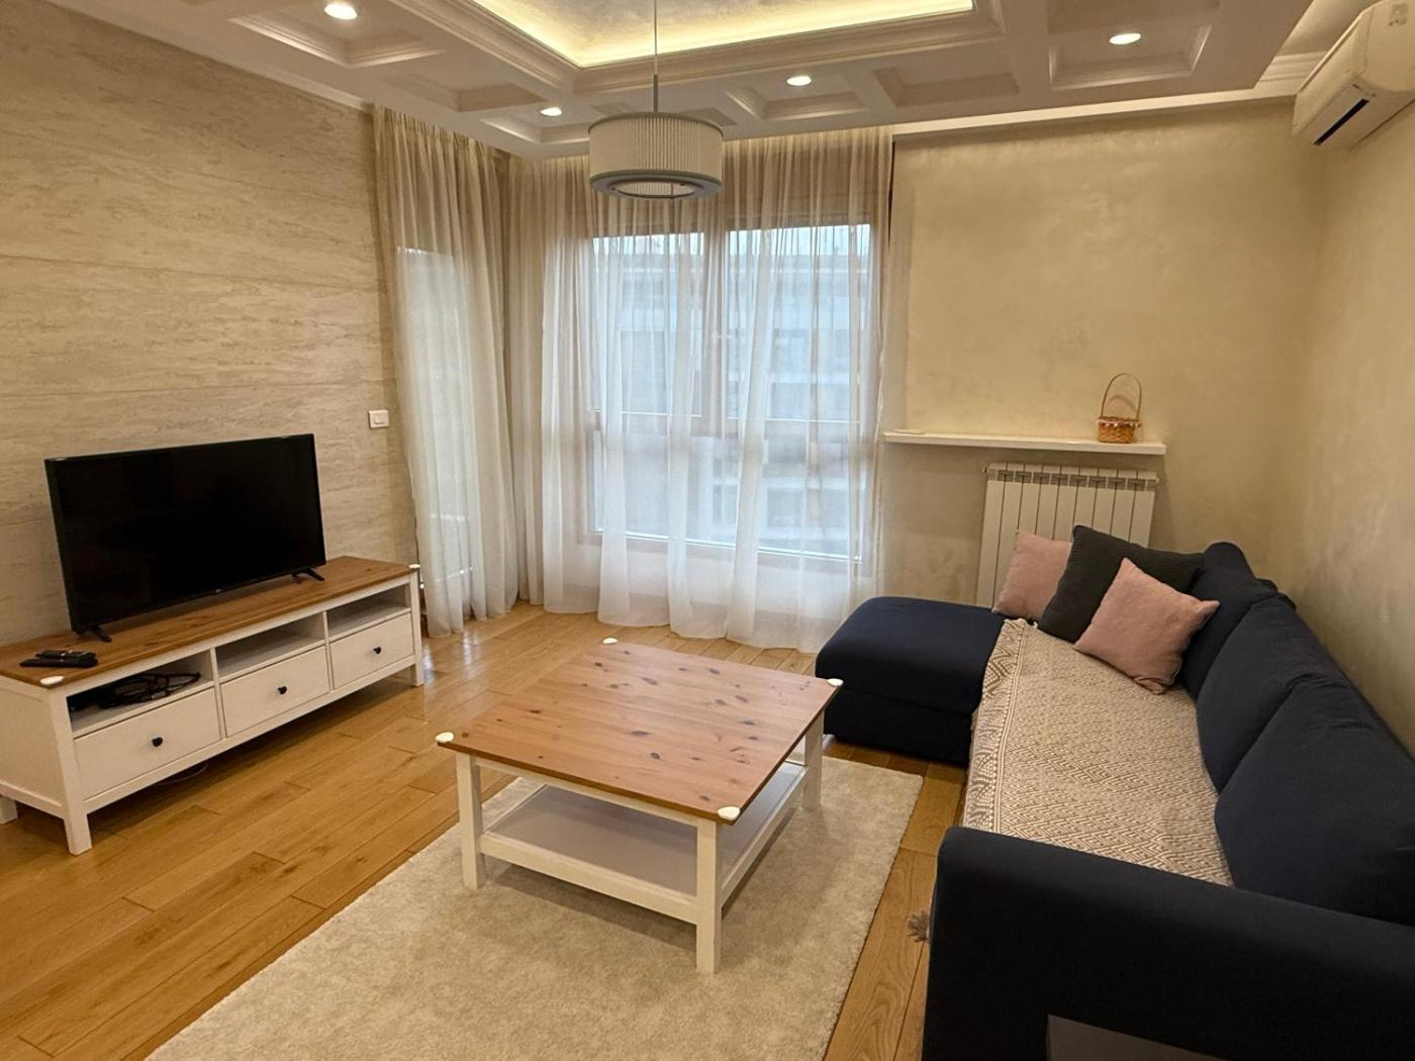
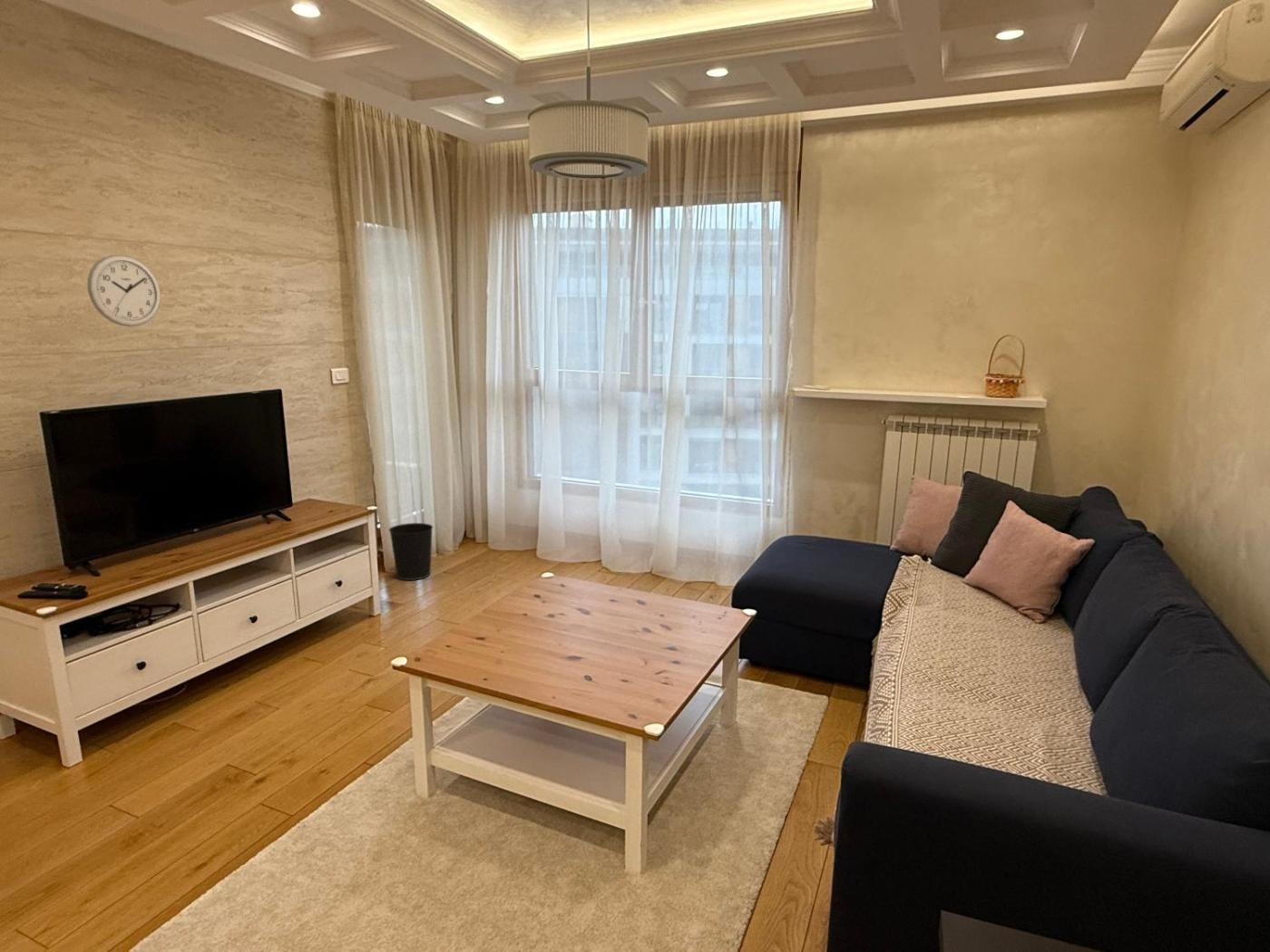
+ wastebasket (412, 551)
+ wall clock (126, 290)
